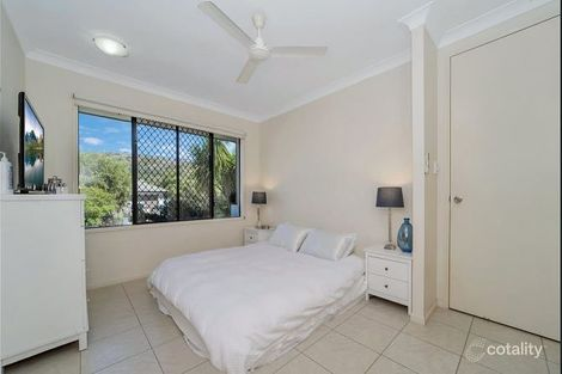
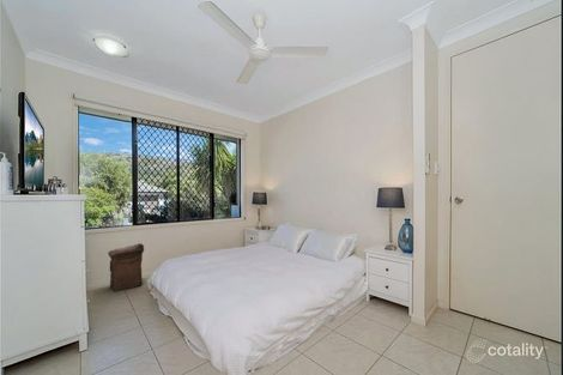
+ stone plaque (126, 265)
